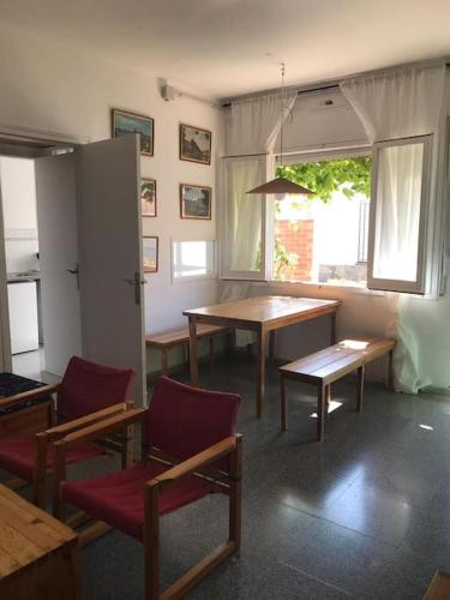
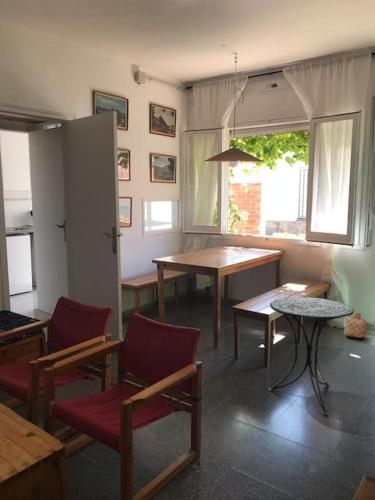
+ basket (355, 325)
+ side table (309, 350)
